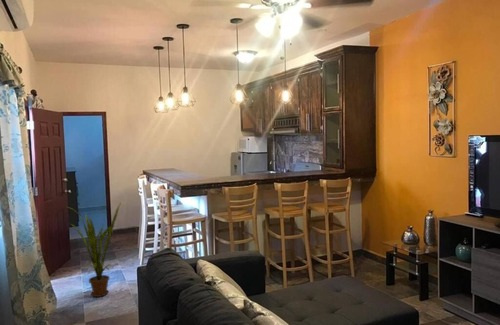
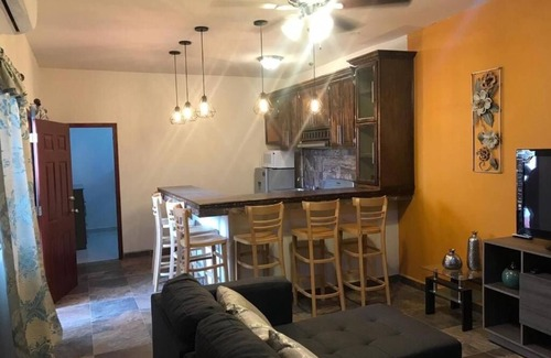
- house plant (92, 250)
